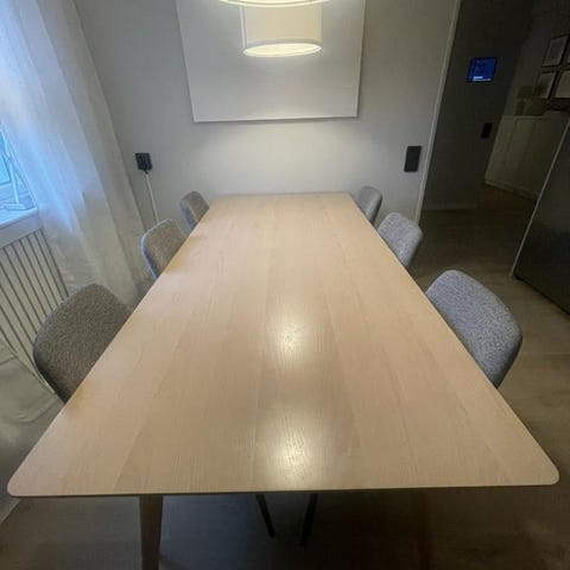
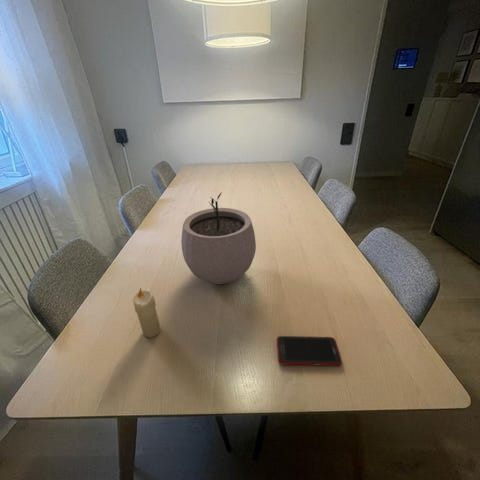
+ candle (146, 310)
+ cell phone (307, 350)
+ plant pot (218, 237)
